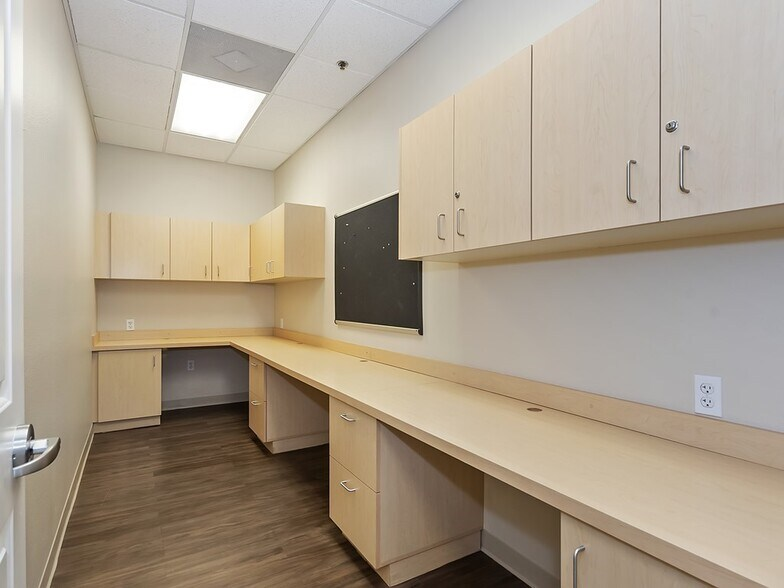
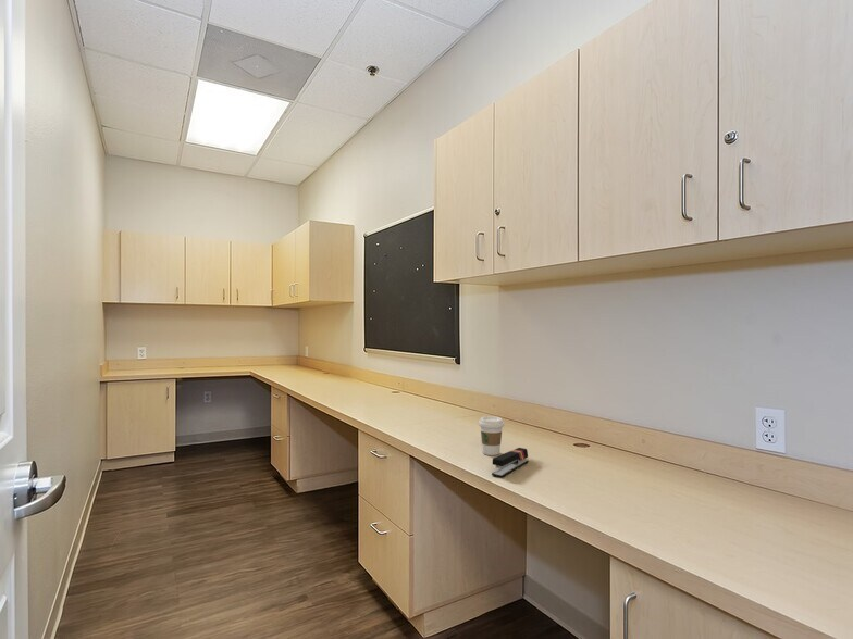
+ coffee cup (491, 435)
+ stapler (510, 460)
